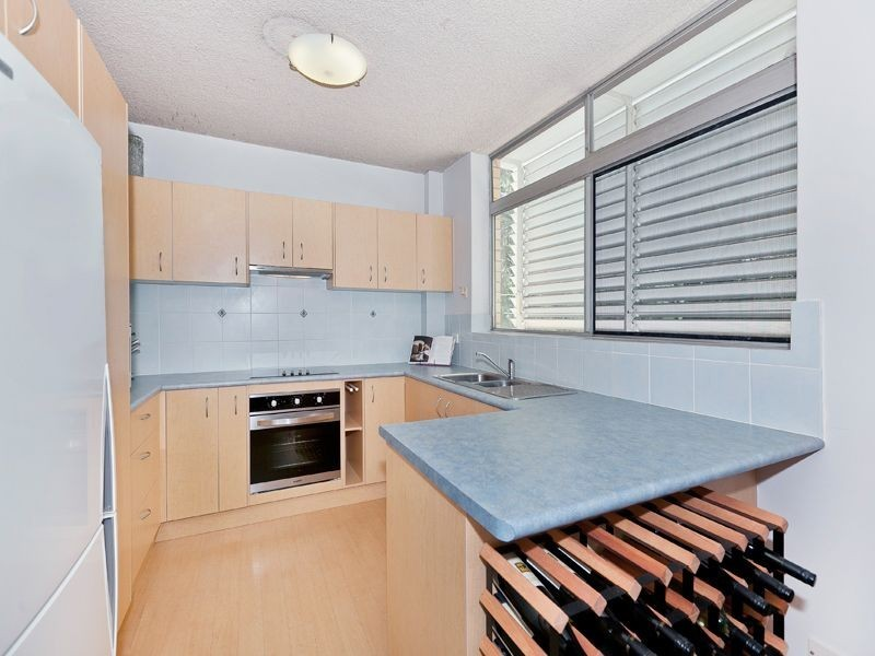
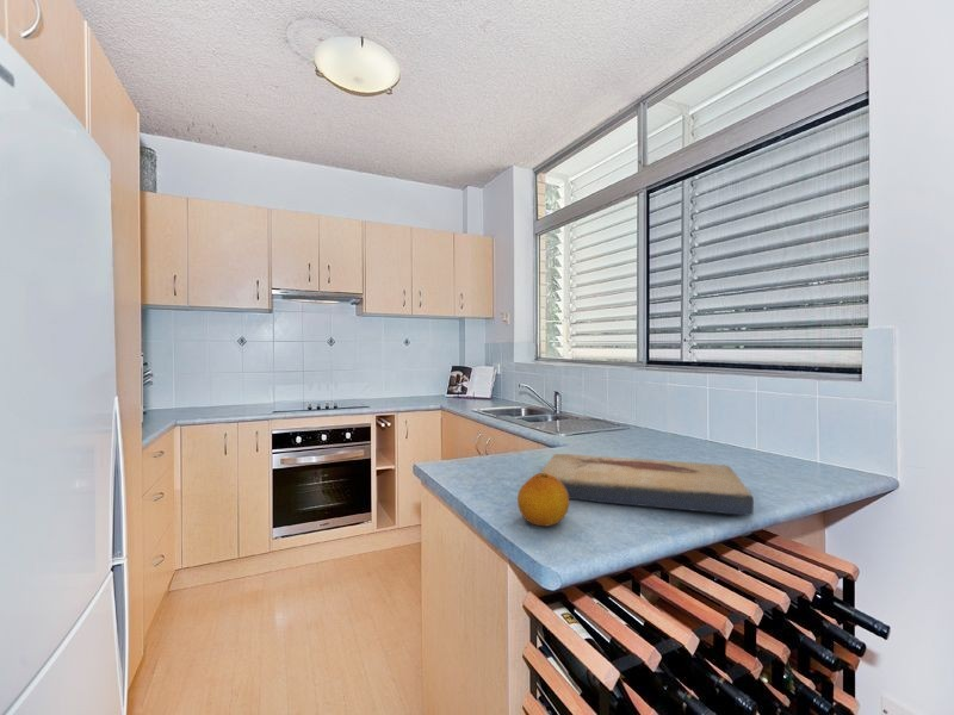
+ fish fossil (637, 478)
+ fruit (543, 497)
